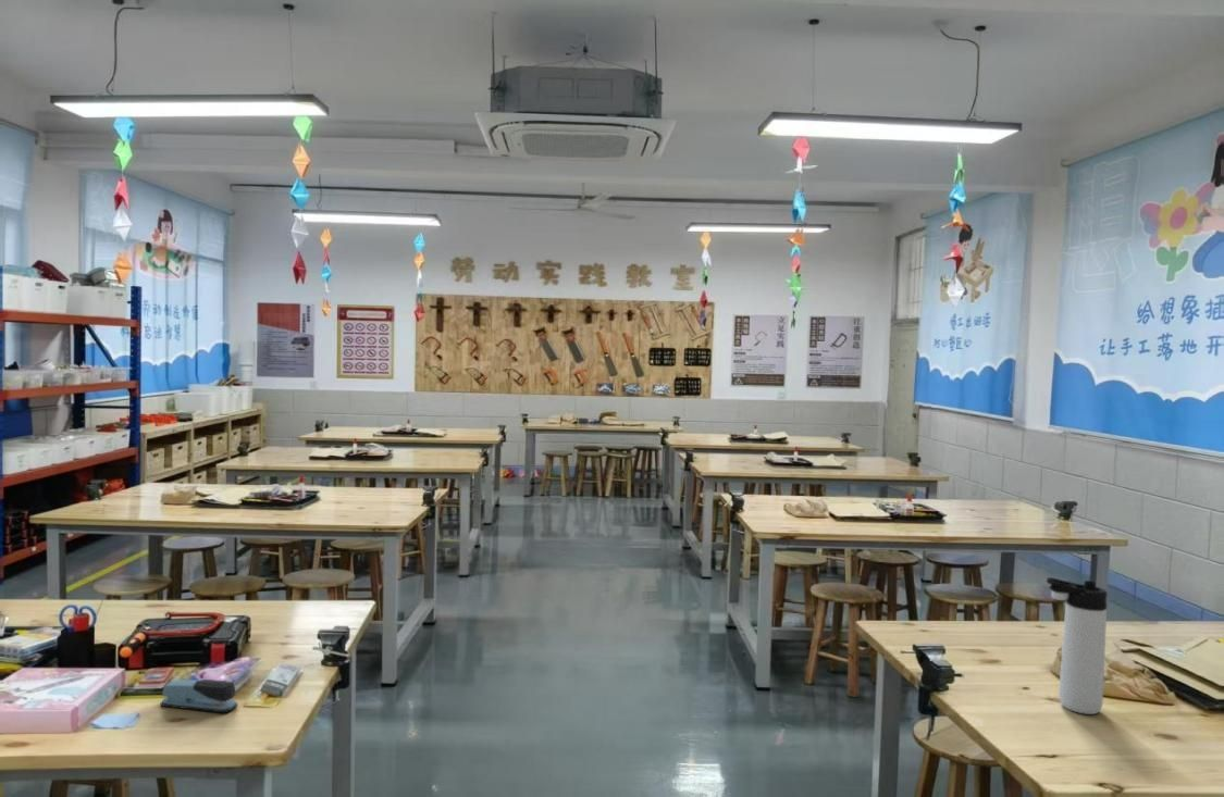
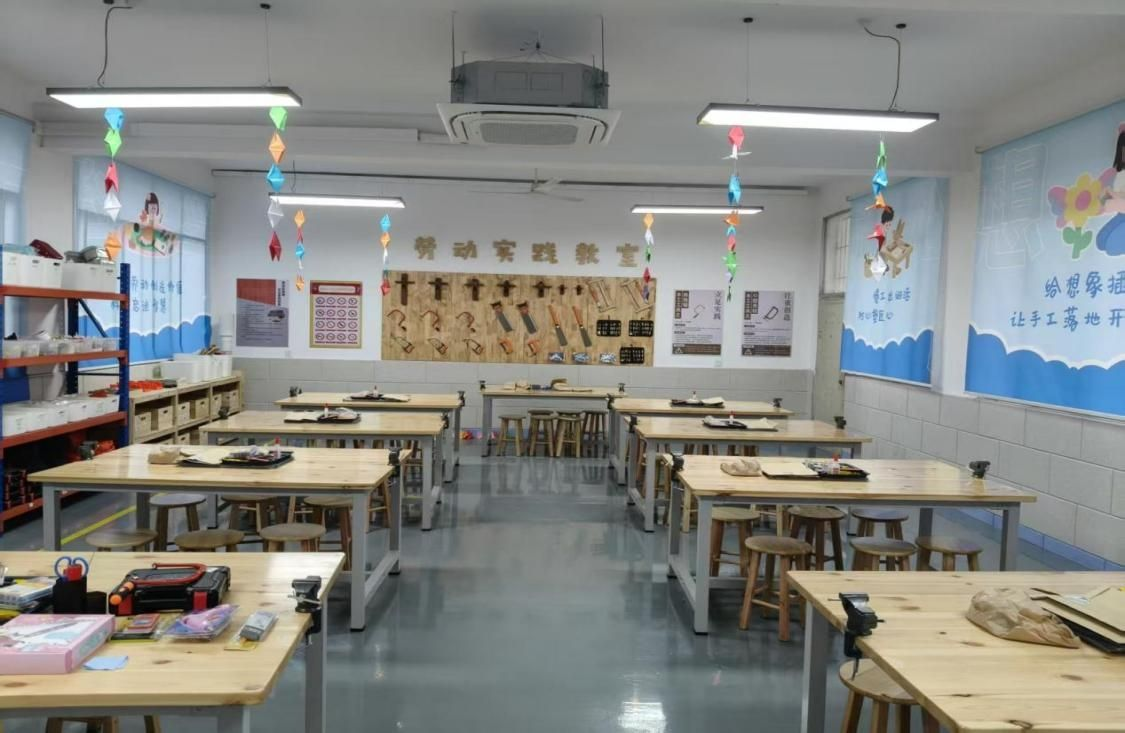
- thermos bottle (1074, 644)
- stapler (199, 693)
